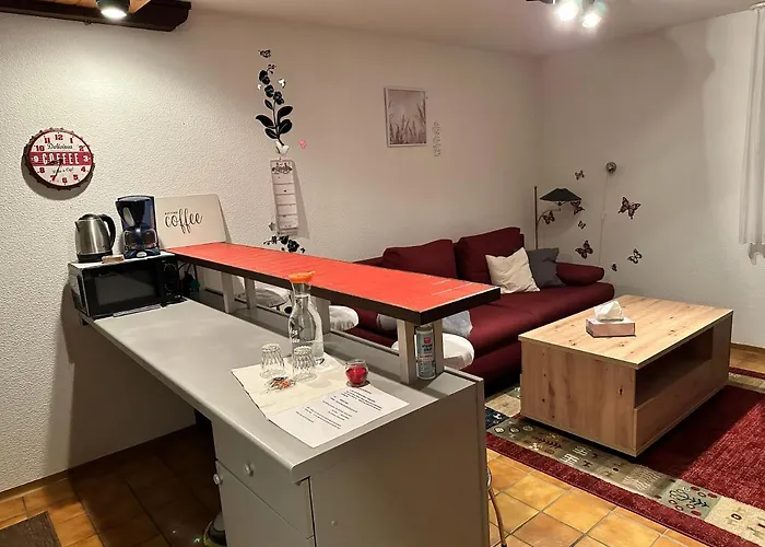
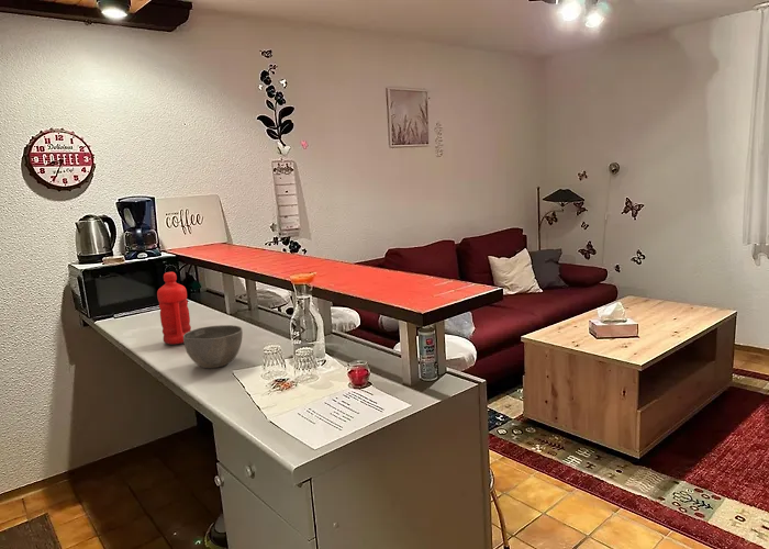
+ bowl (214, 347)
+ water bottle (174, 307)
